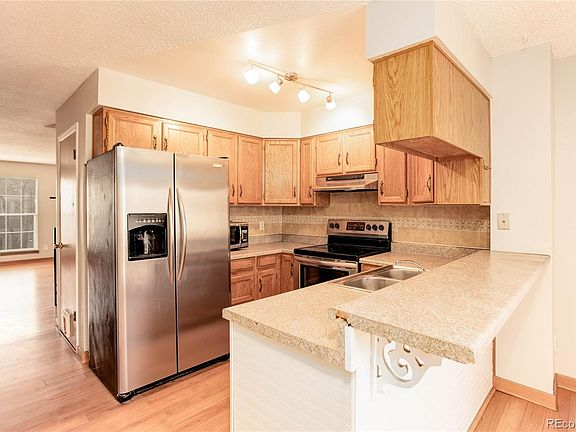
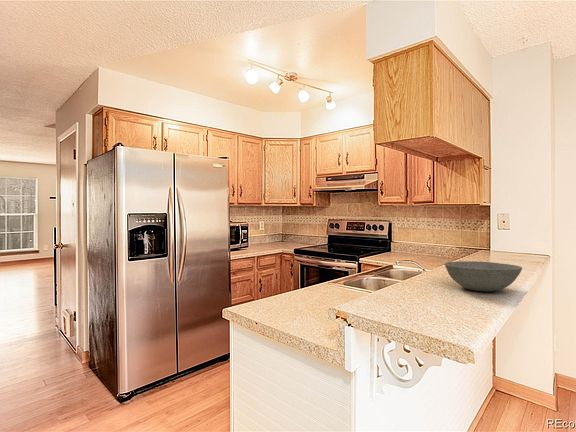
+ bowl (481, 276)
